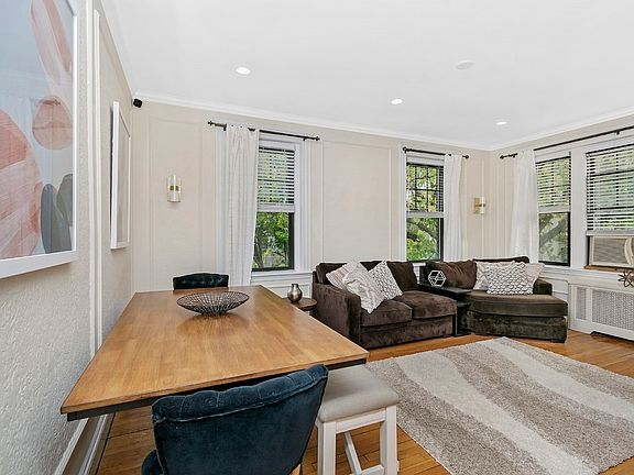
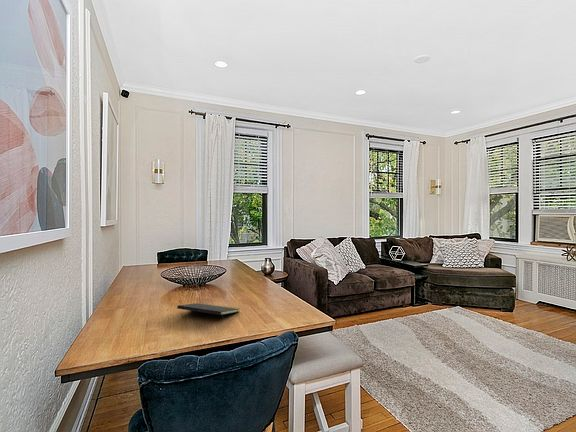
+ notepad (209, 308)
